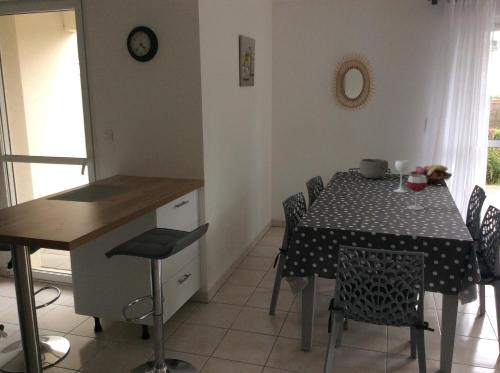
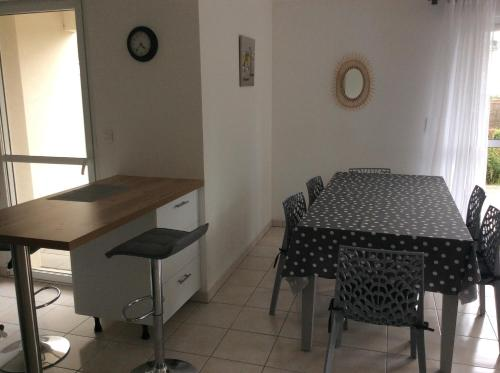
- wineglass (416, 192)
- fruit basket (430, 173)
- bowl (373, 169)
- wineglass (401, 176)
